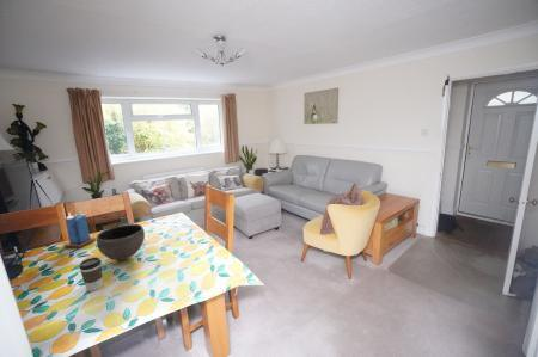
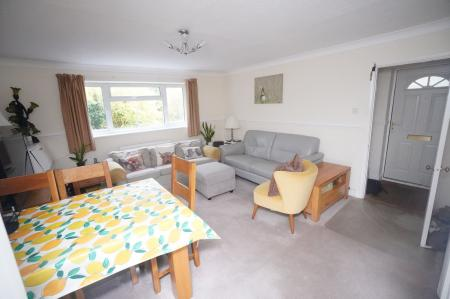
- candle (77, 227)
- bowl (122, 244)
- coffee cup (92, 273)
